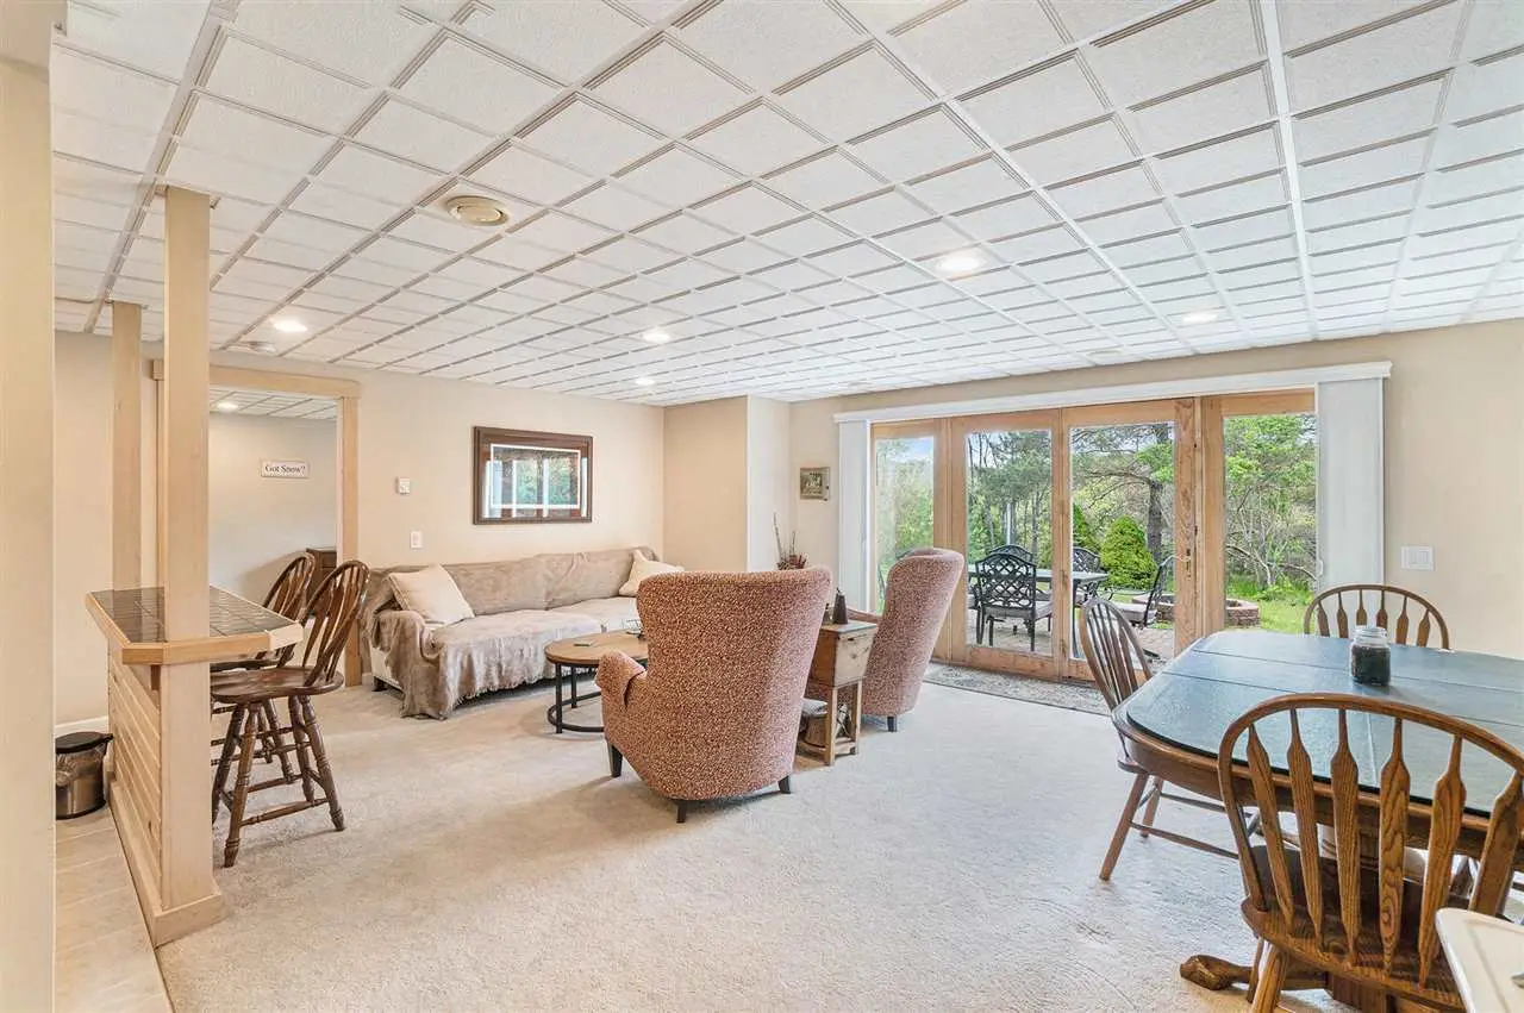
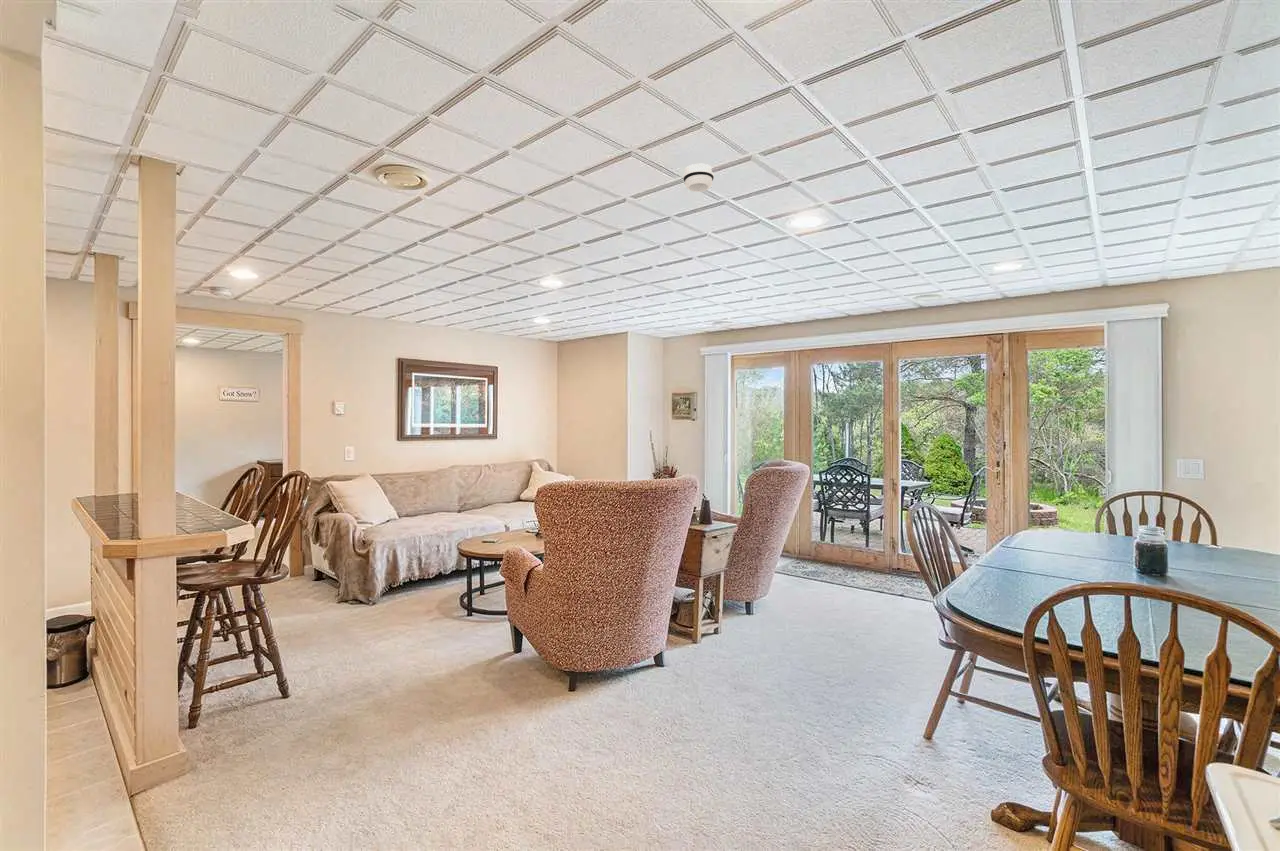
+ smoke detector (698, 178)
